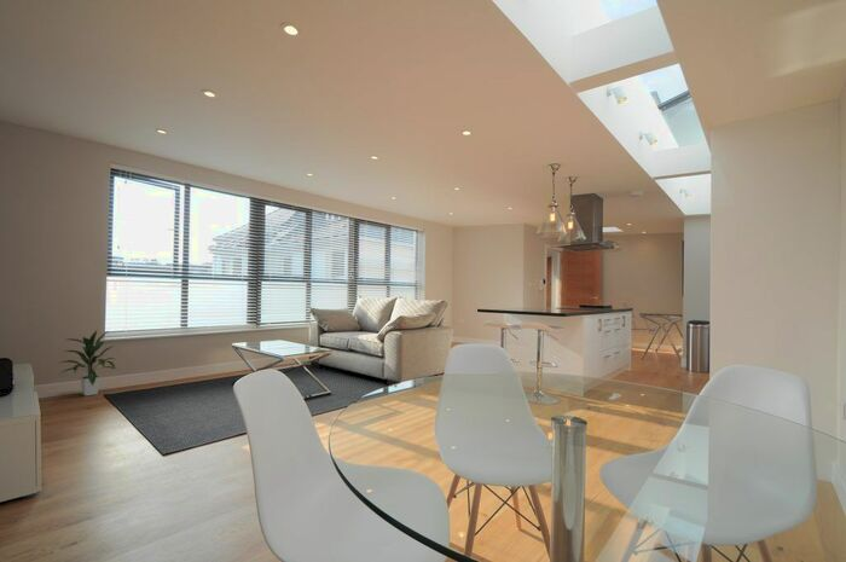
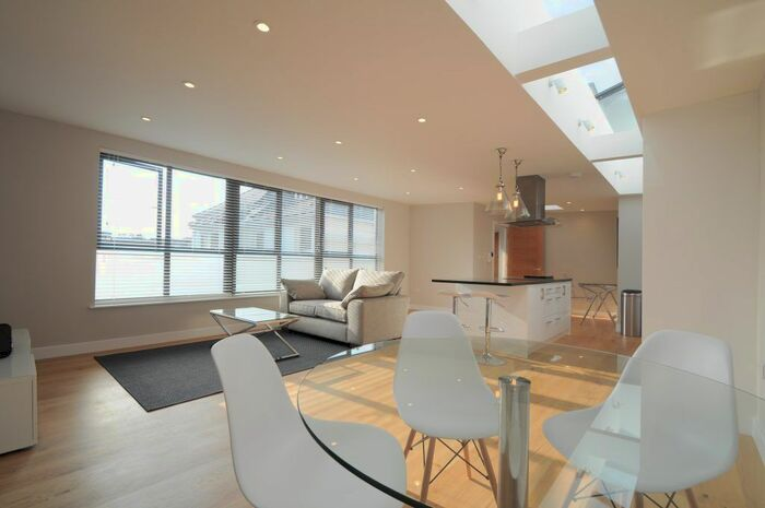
- indoor plant (89, 363)
